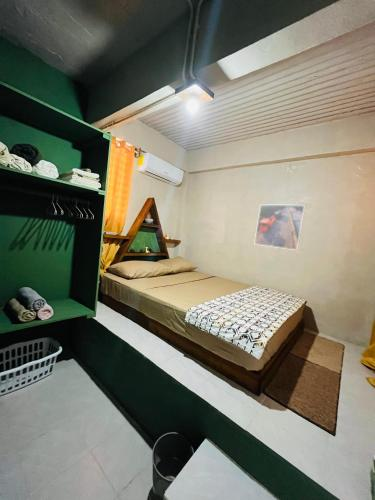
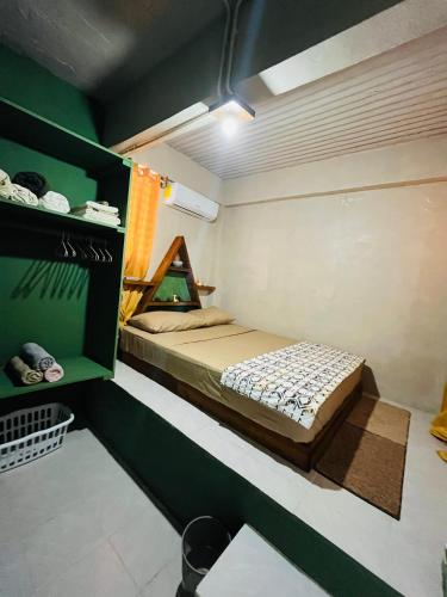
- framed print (278, 226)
